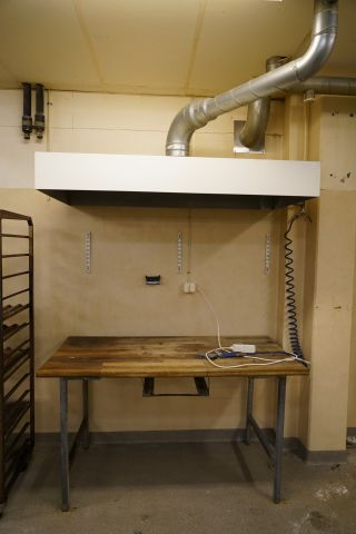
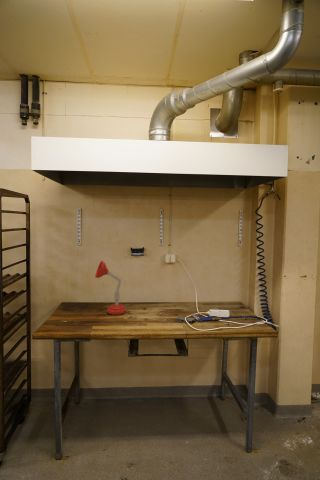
+ desk lamp (116, 289)
